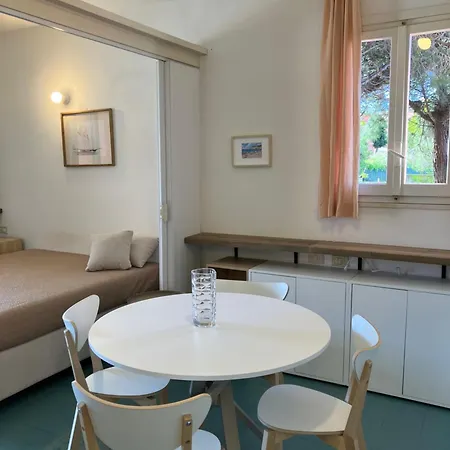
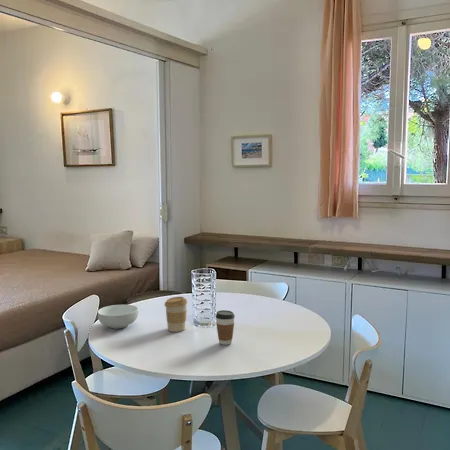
+ coffee cup (225, 327)
+ cereal bowl (118, 317)
+ coffee cup (176, 313)
